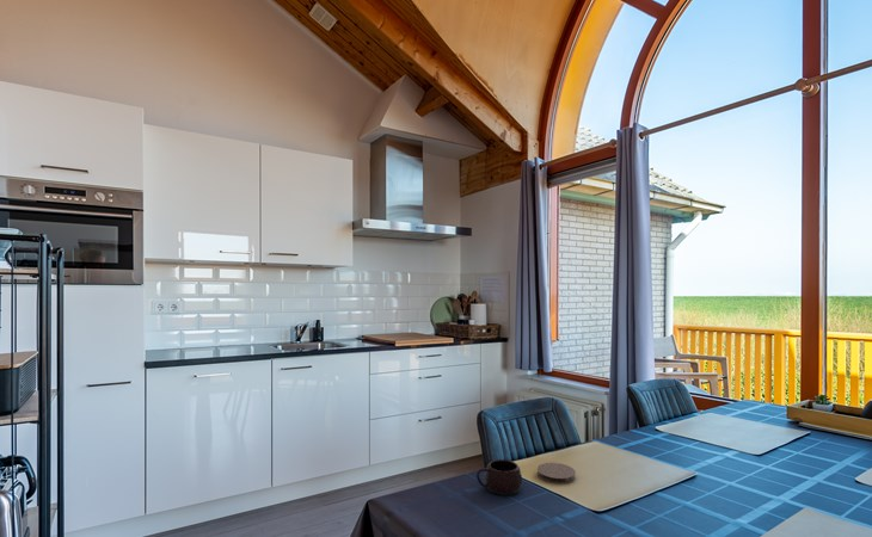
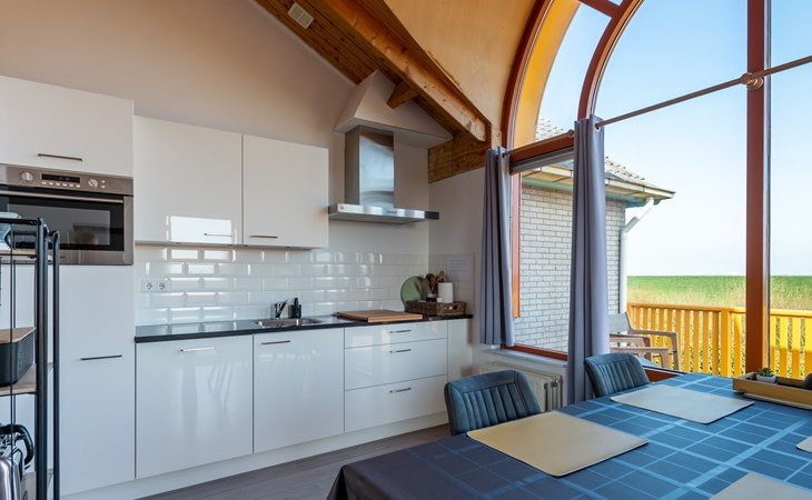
- coaster (555, 473)
- mug (498, 477)
